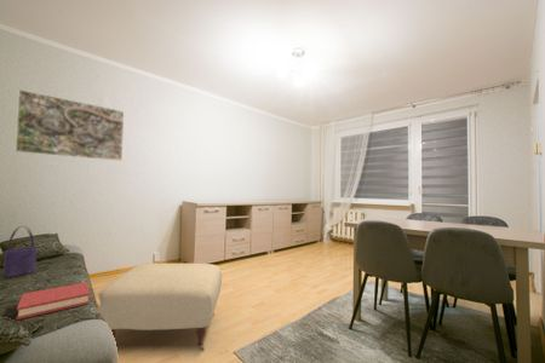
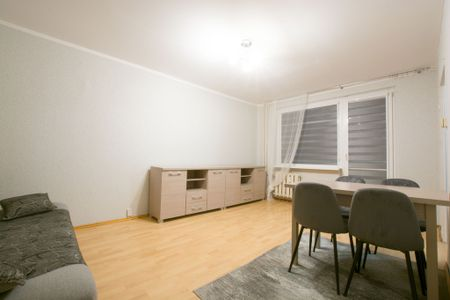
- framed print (75, 128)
- tote bag (21, 249)
- ottoman (167, 300)
- hardback book (56, 298)
